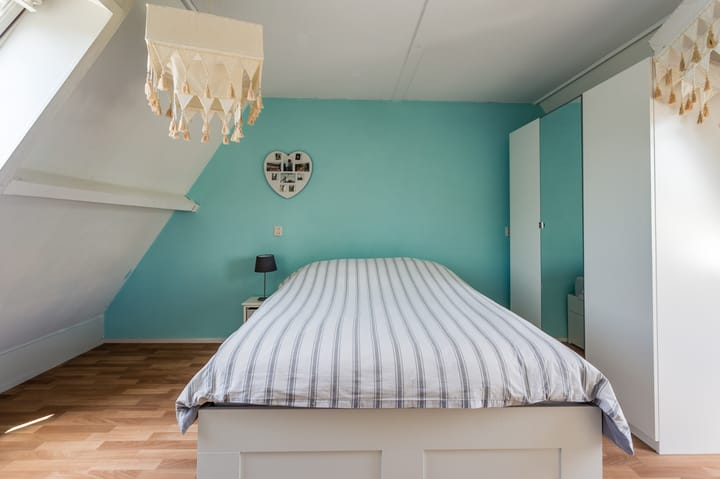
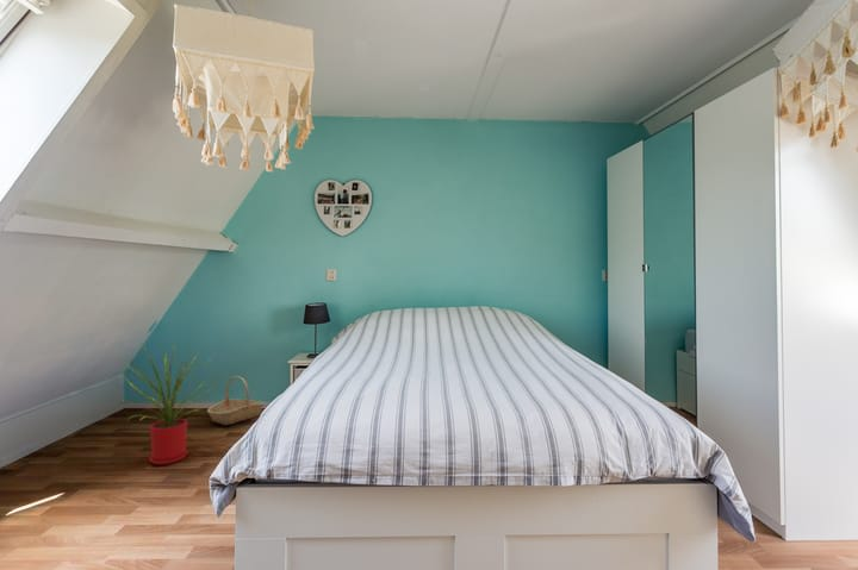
+ basket (236, 400)
+ house plant (170, 401)
